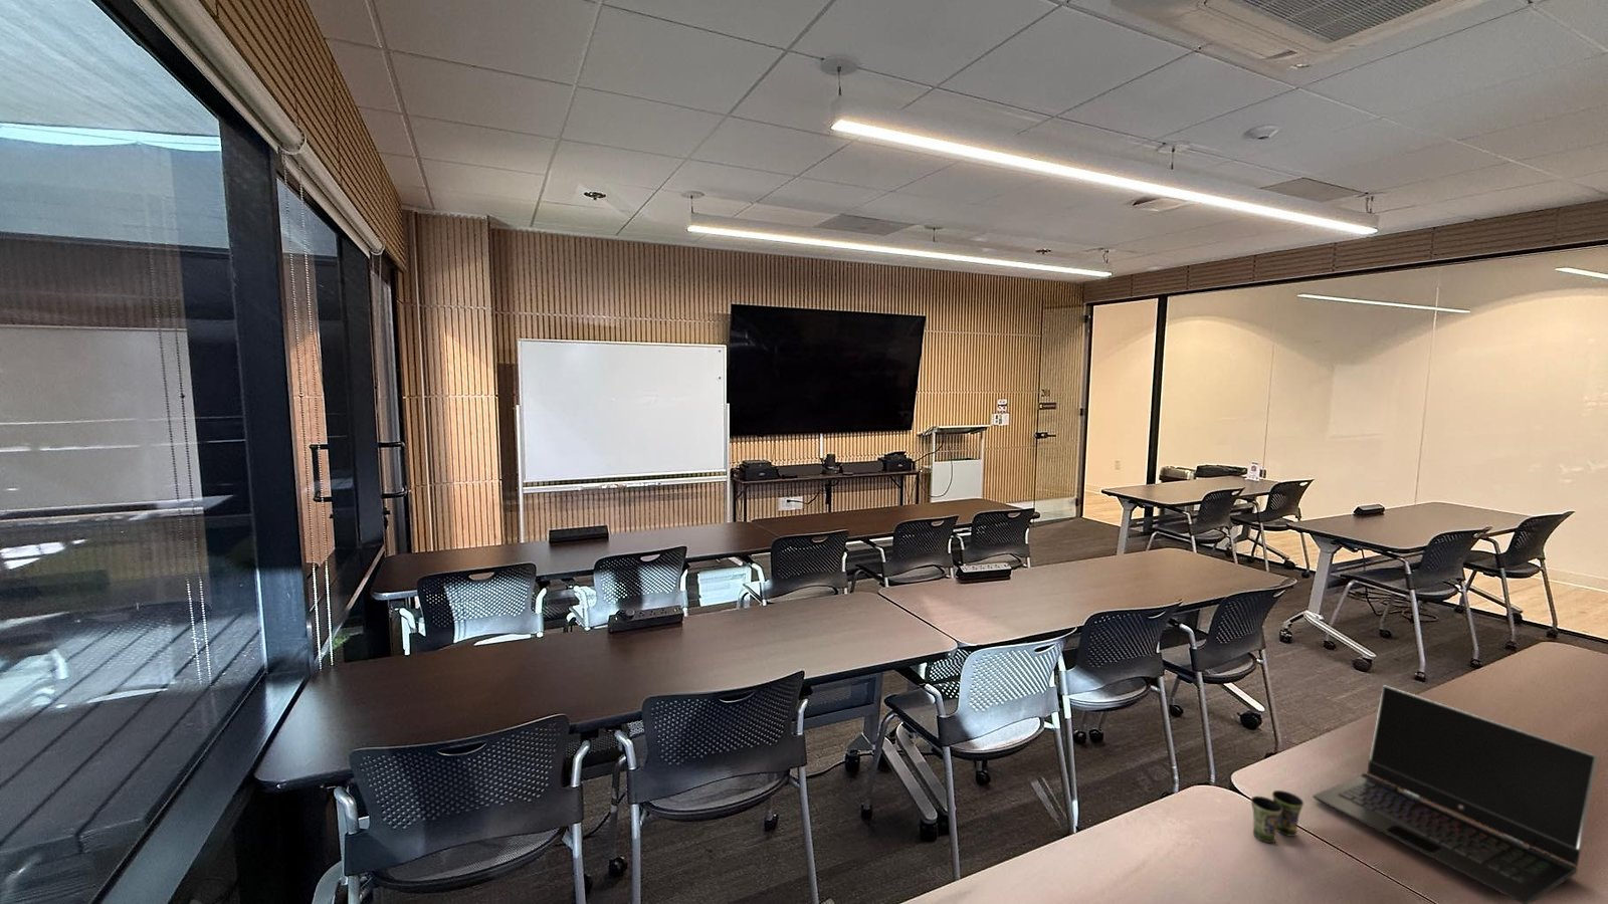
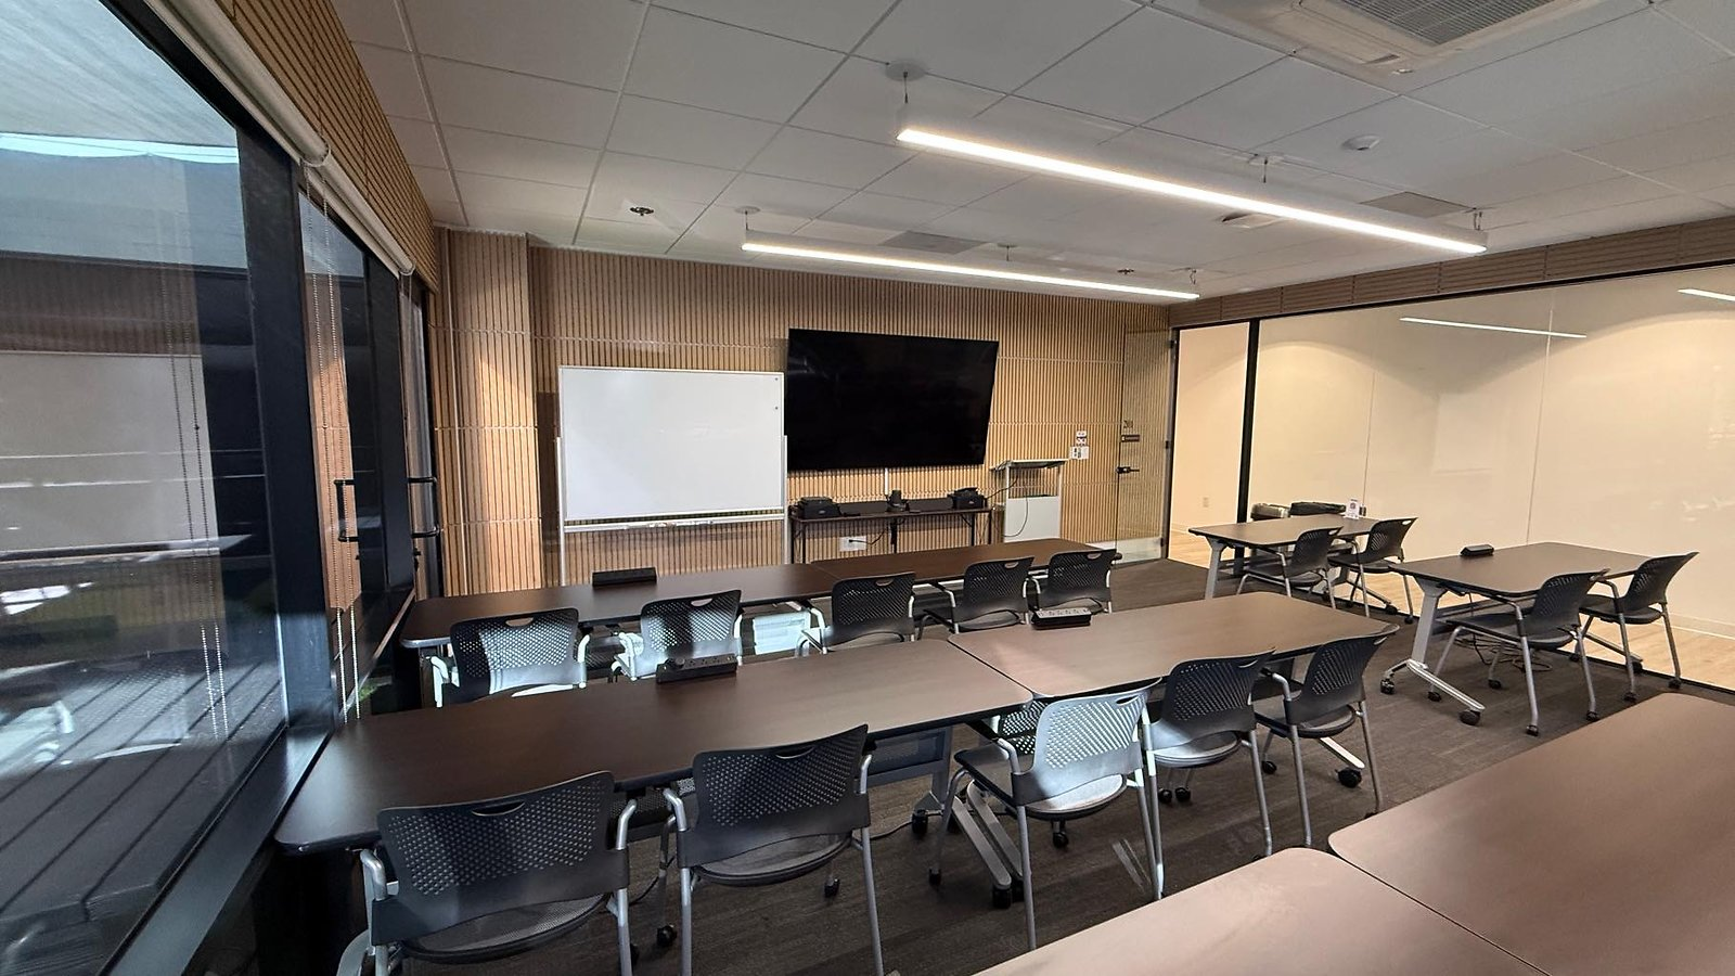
- cup (1276, 817)
- laptop computer (1443, 780)
